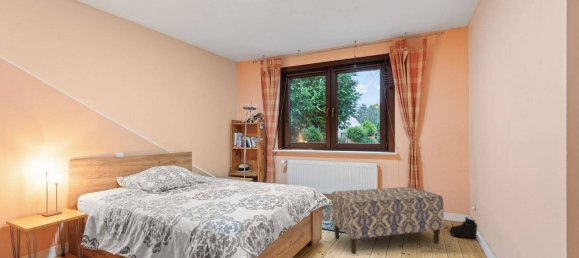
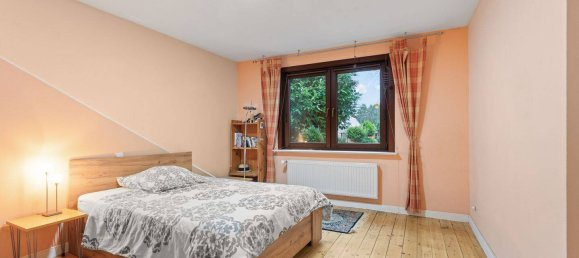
- boots (463, 226)
- bench (385, 216)
